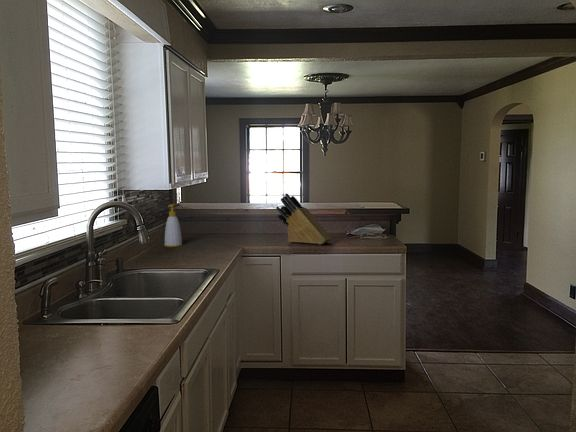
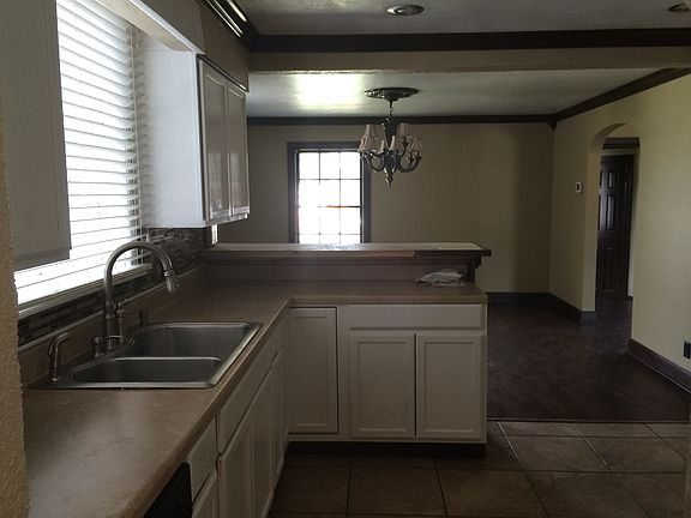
- soap bottle (172, 225)
- knife block (303, 218)
